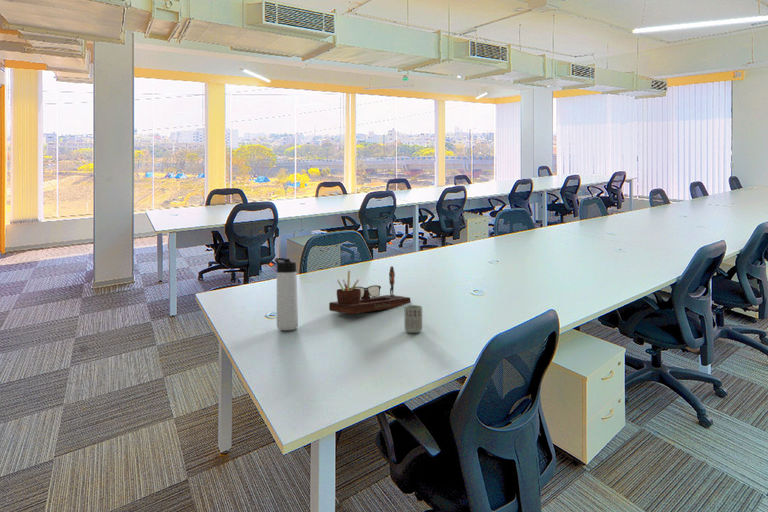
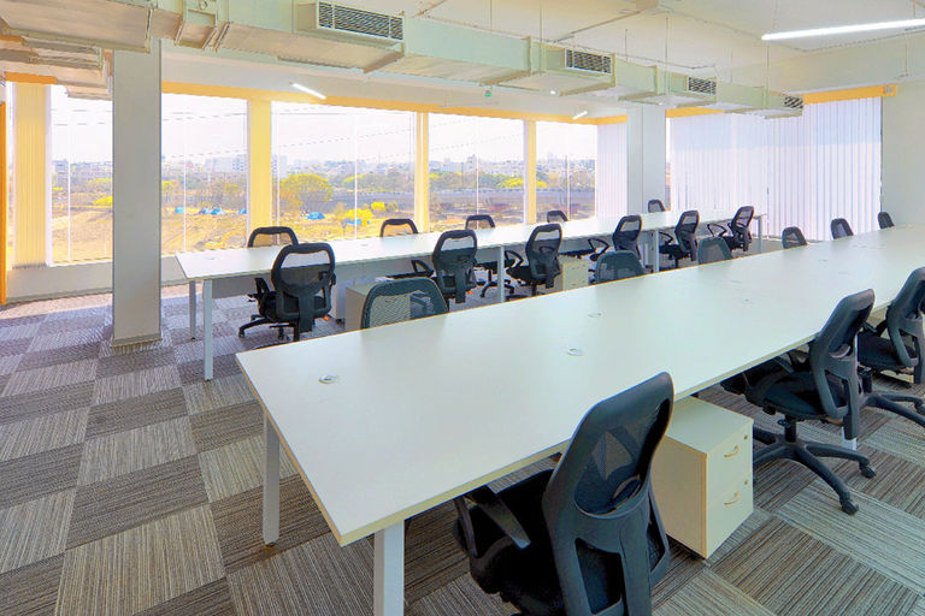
- thermos bottle (285, 293)
- cup (413, 319)
- desk organizer (368, 288)
